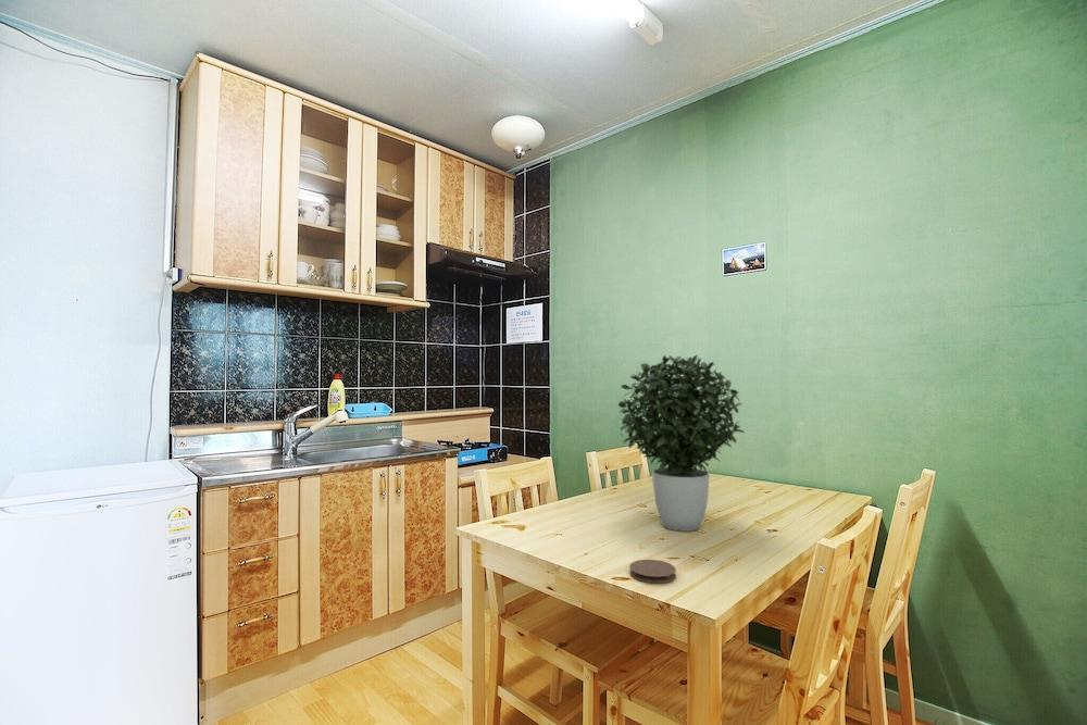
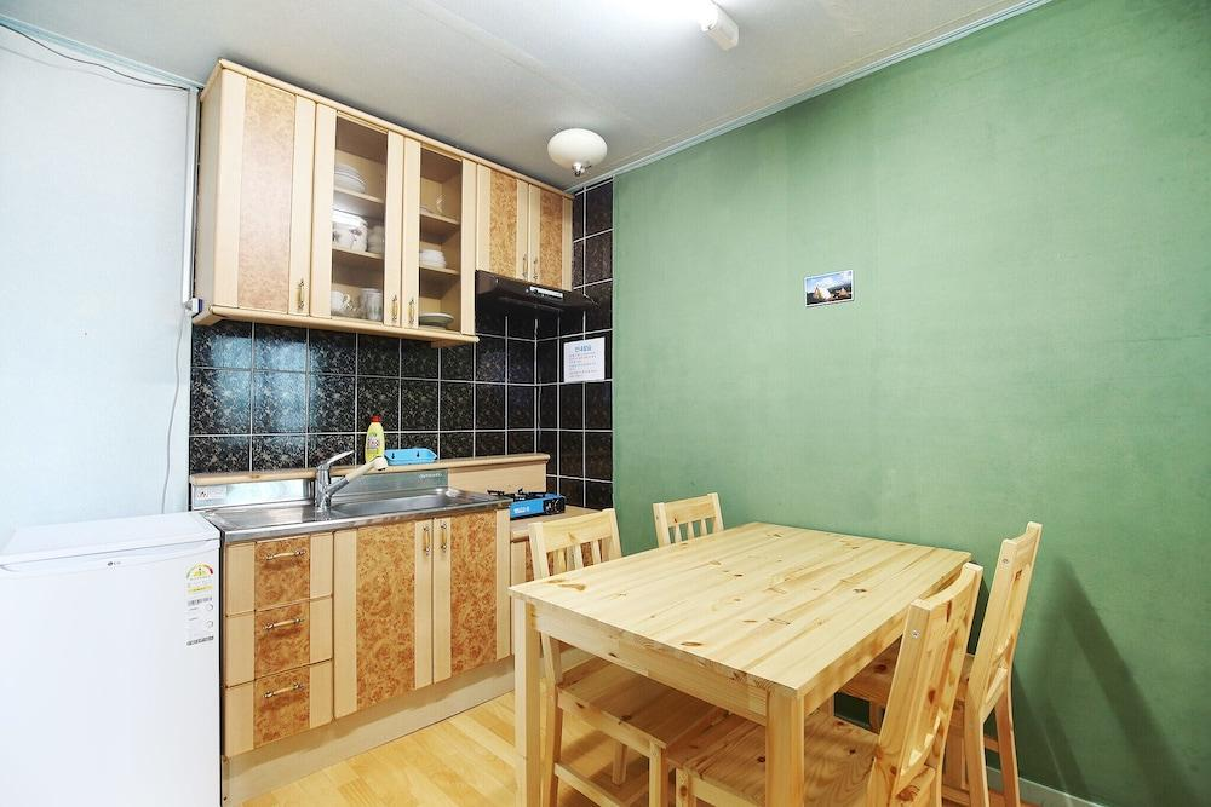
- potted plant (682, 439)
- coaster (652, 571)
